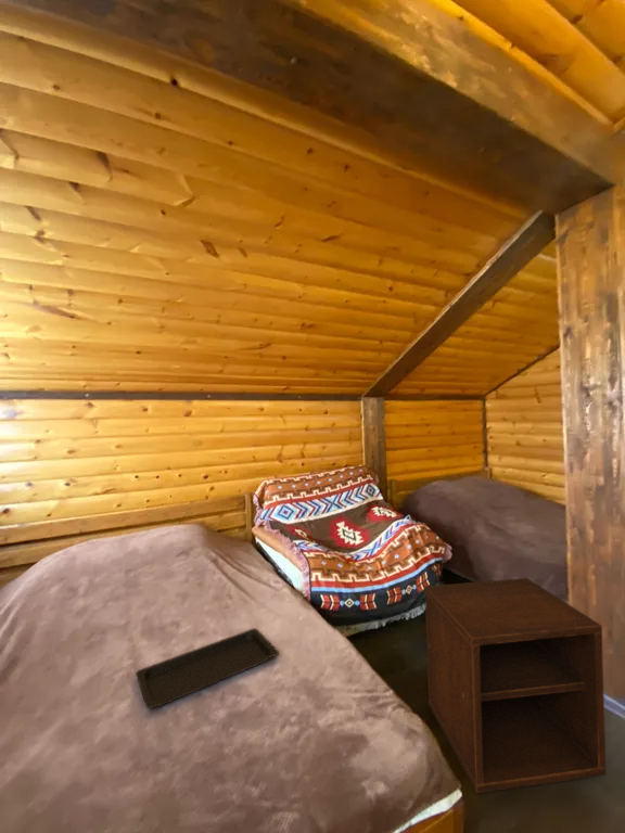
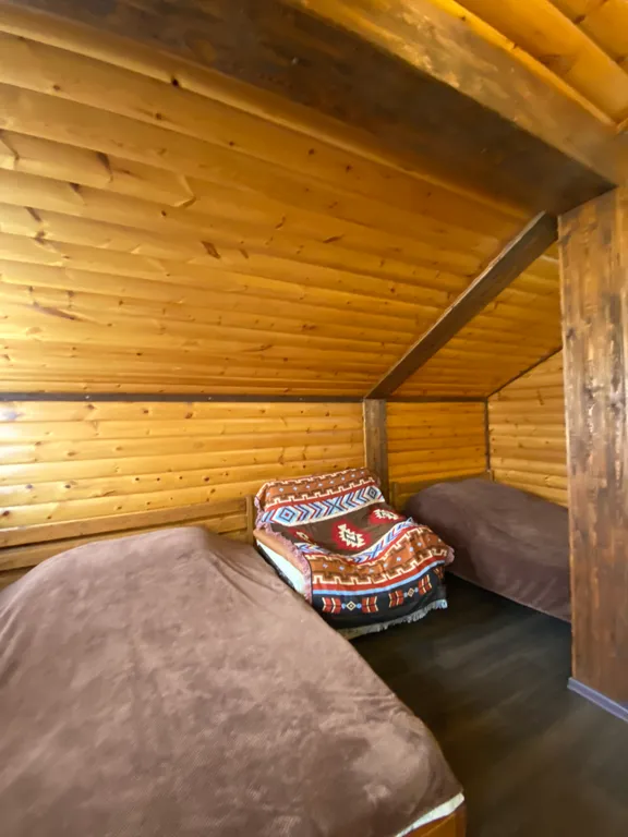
- nightstand (505, 669)
- serving tray (209, 665)
